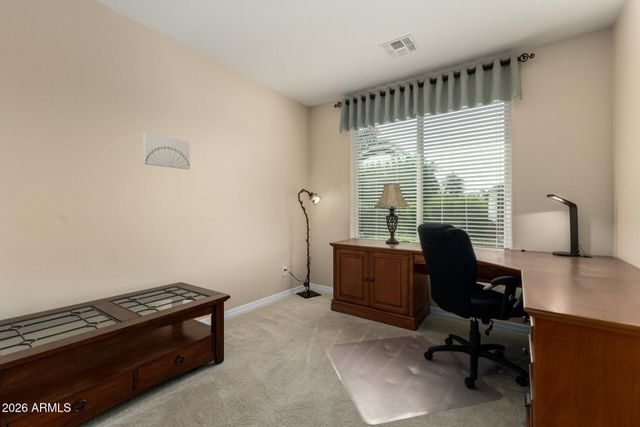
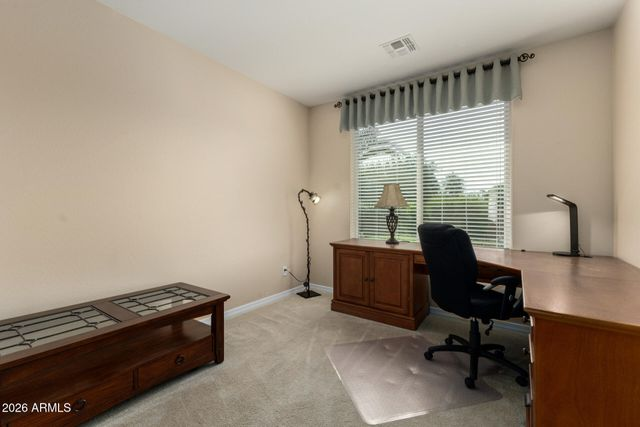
- wall art (167, 152)
